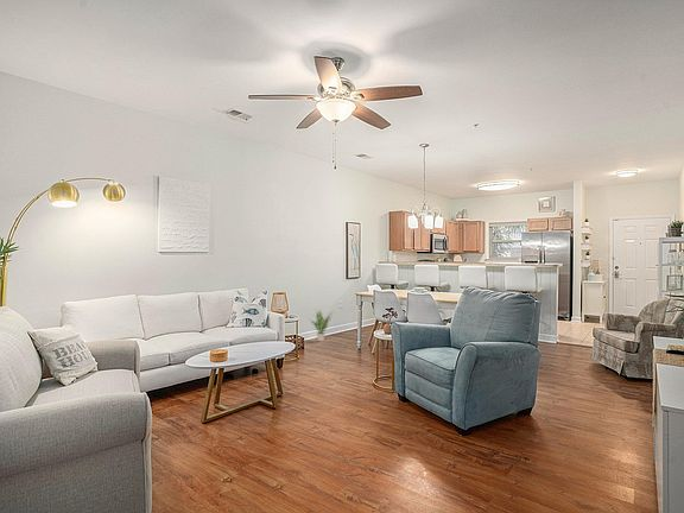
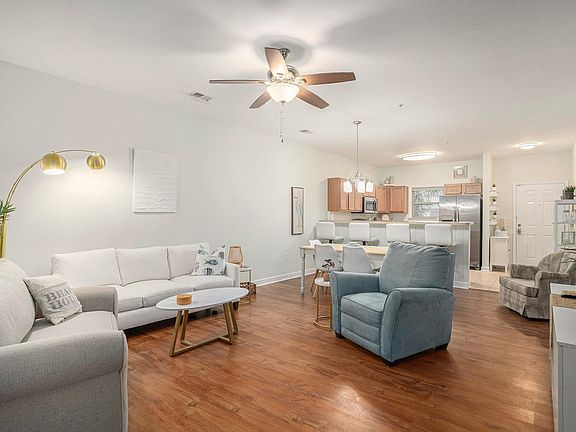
- potted plant (321, 325)
